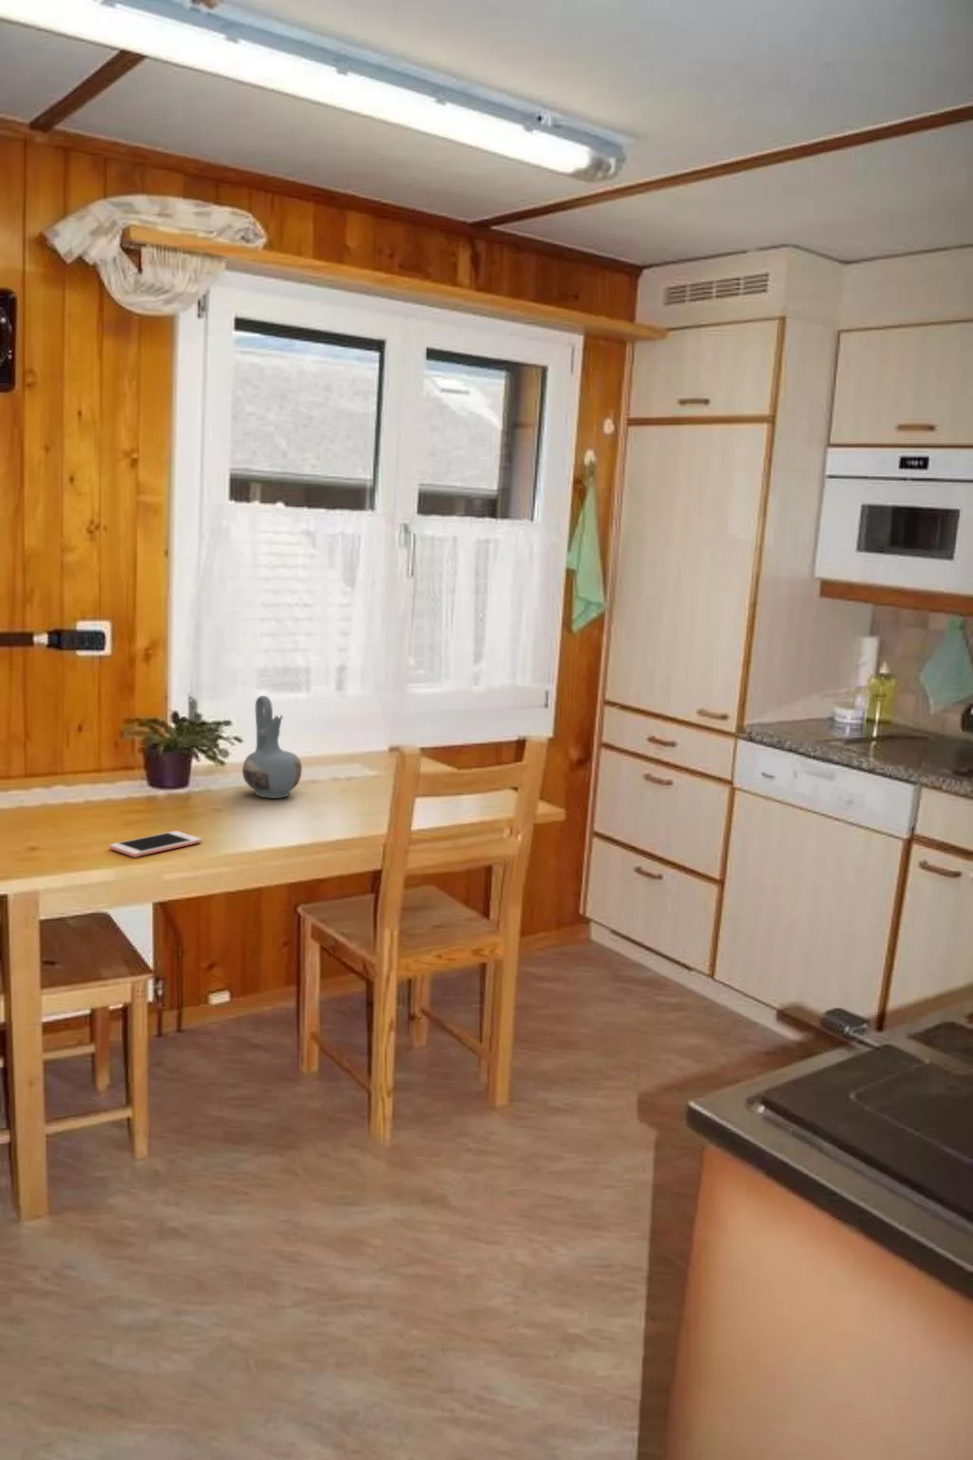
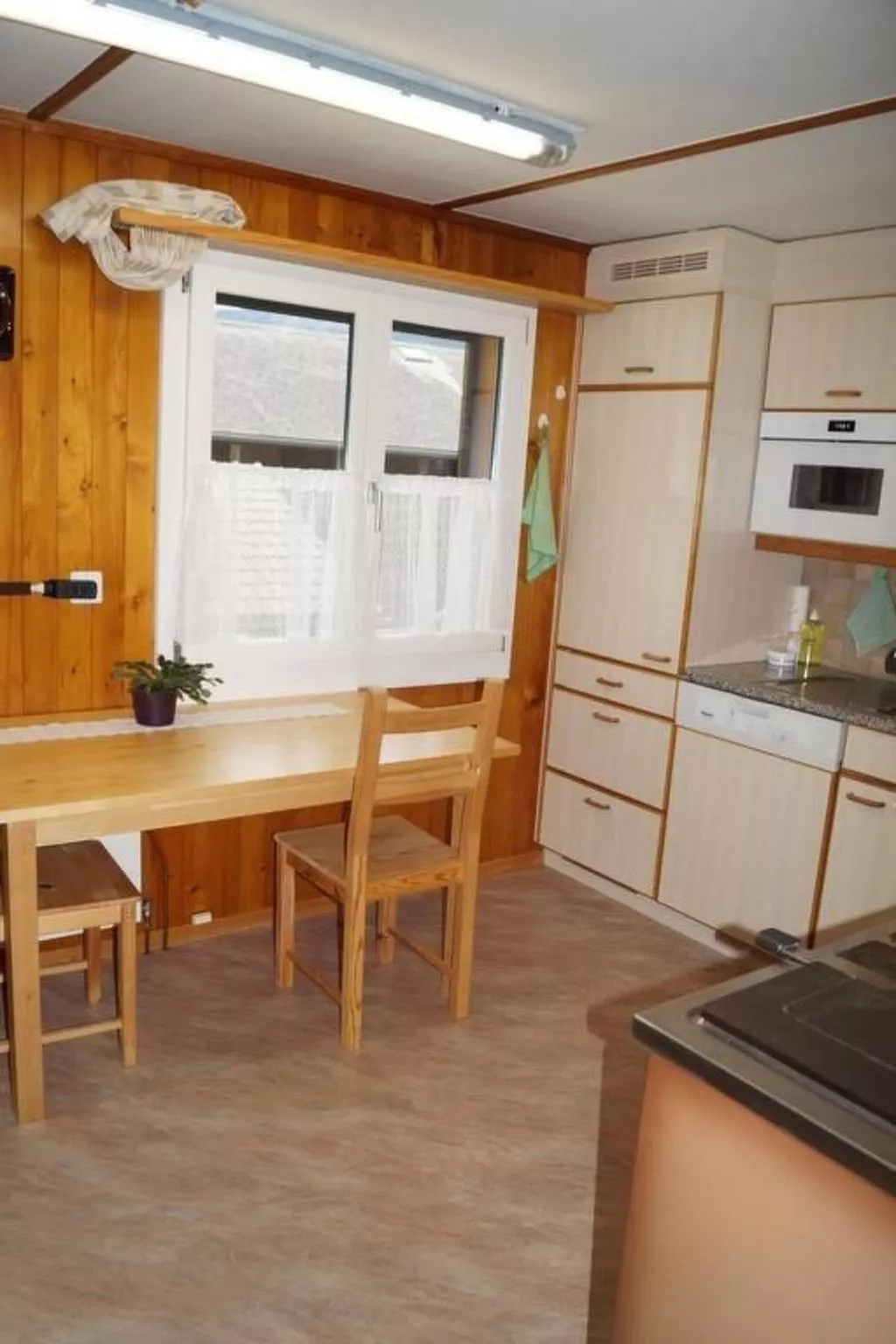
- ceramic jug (273, 746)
- cell phone (156, 843)
